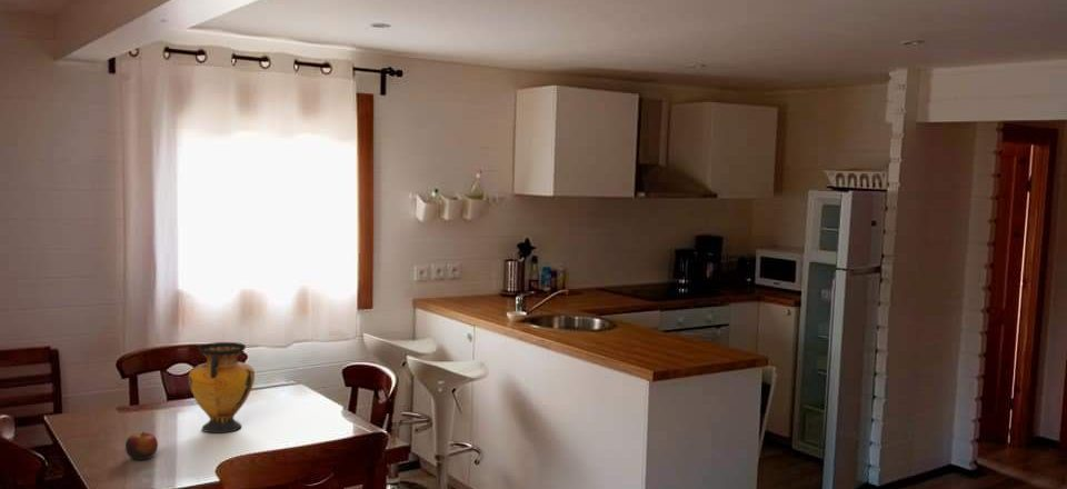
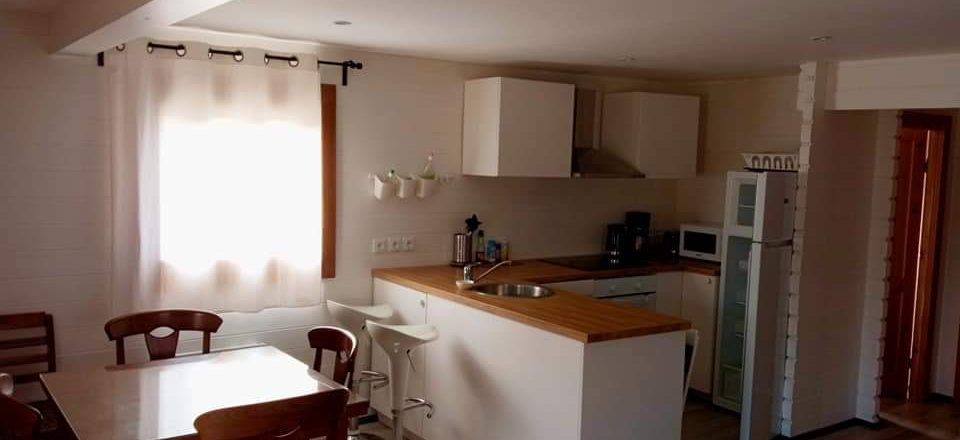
- vase (221, 387)
- apple (141, 443)
